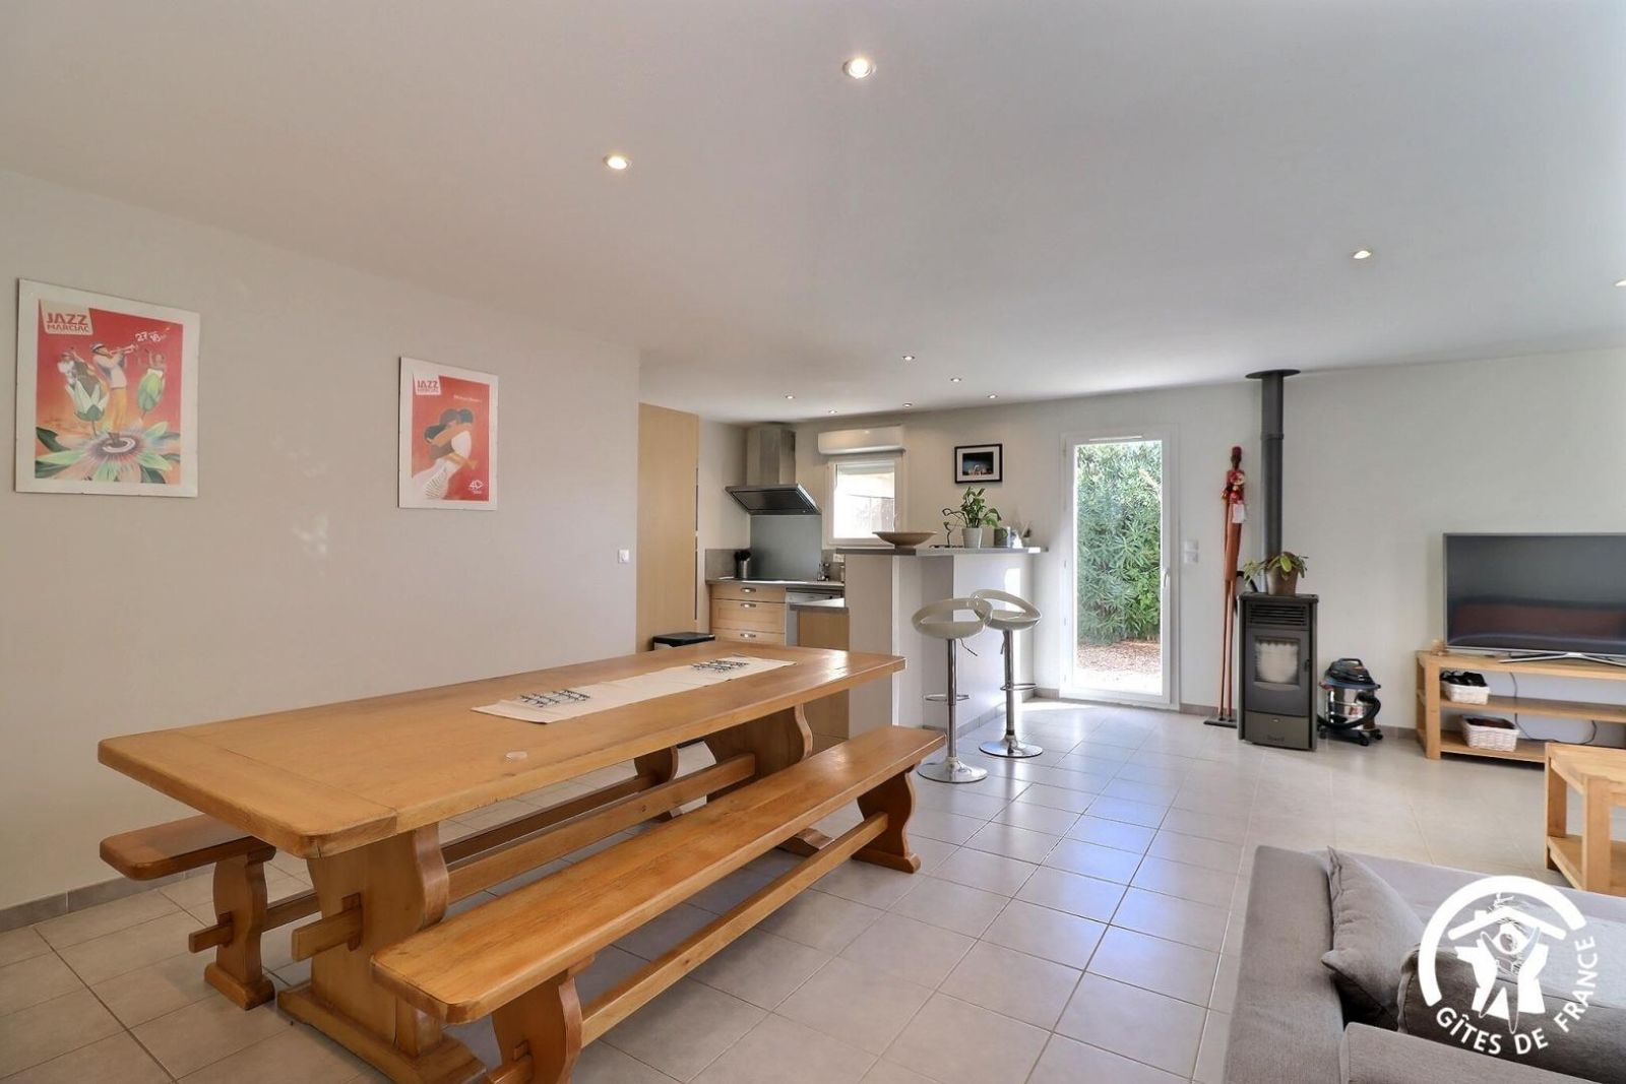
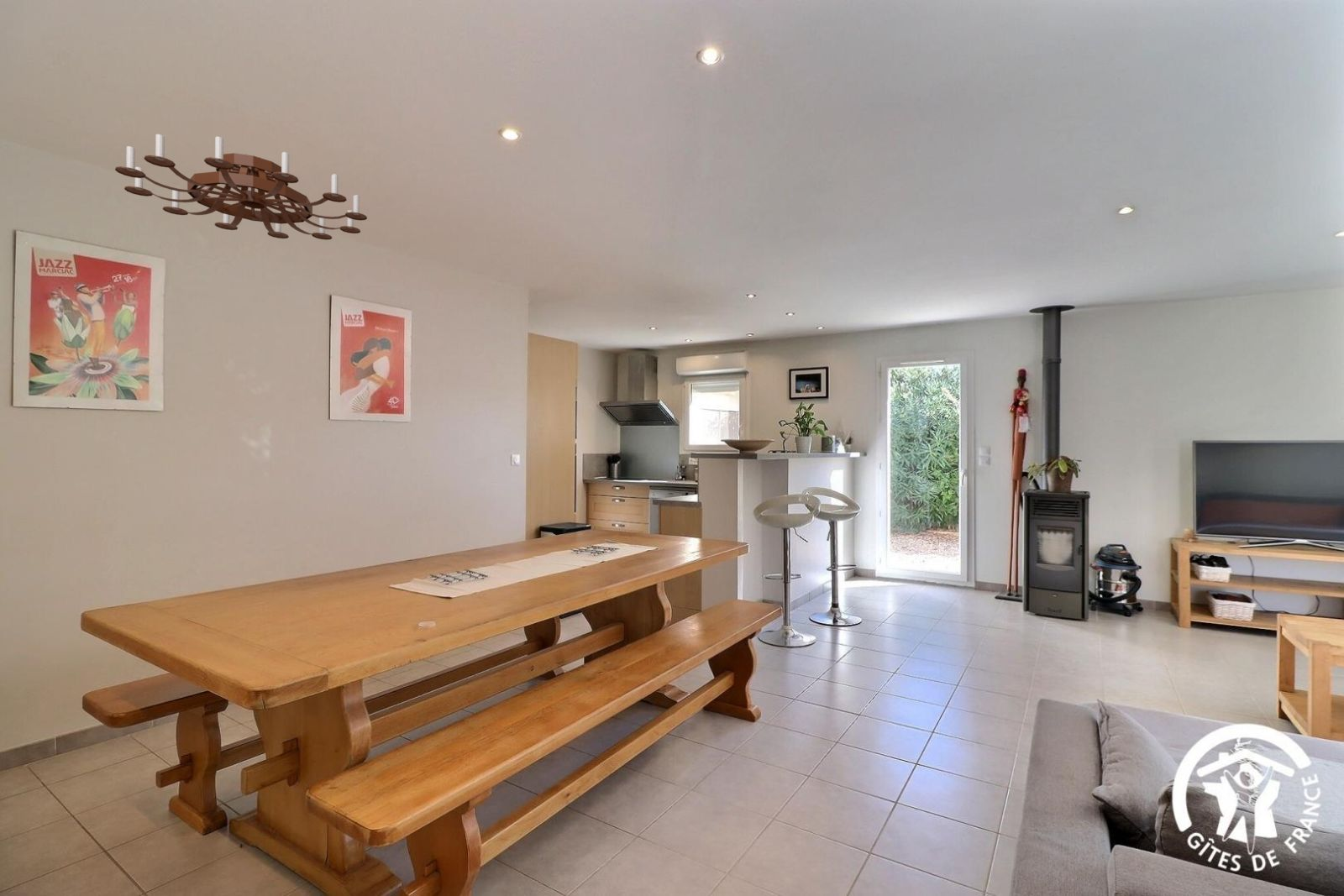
+ chandelier (253, 186)
